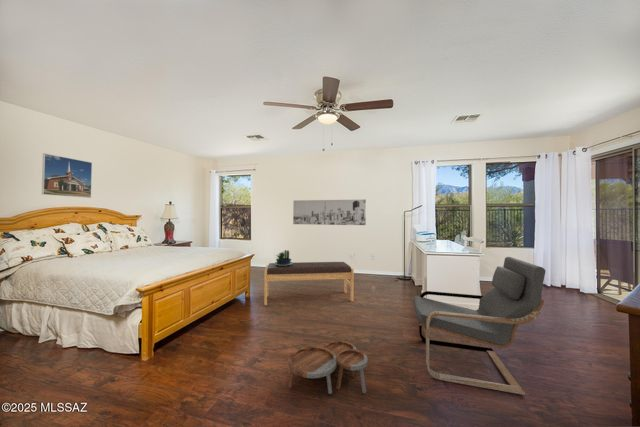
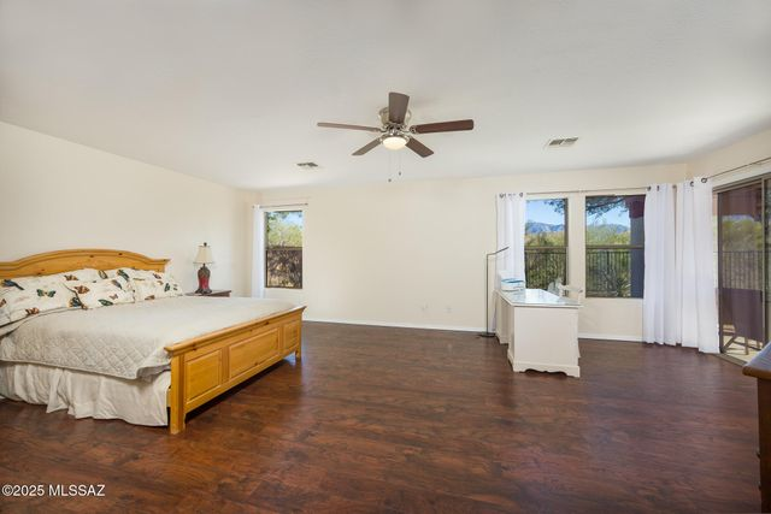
- armchair (468, 310)
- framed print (68, 177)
- wall art (328, 212)
- potted plant (283, 257)
- bench (308, 279)
- nesting tables (332, 365)
